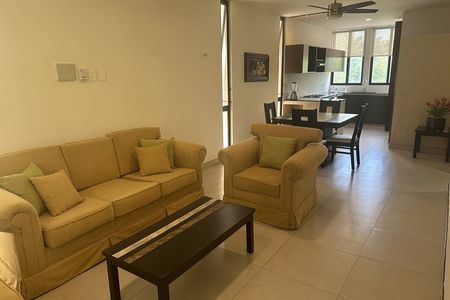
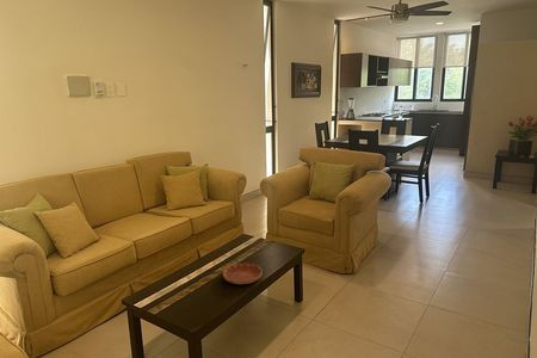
+ saucer (242, 273)
